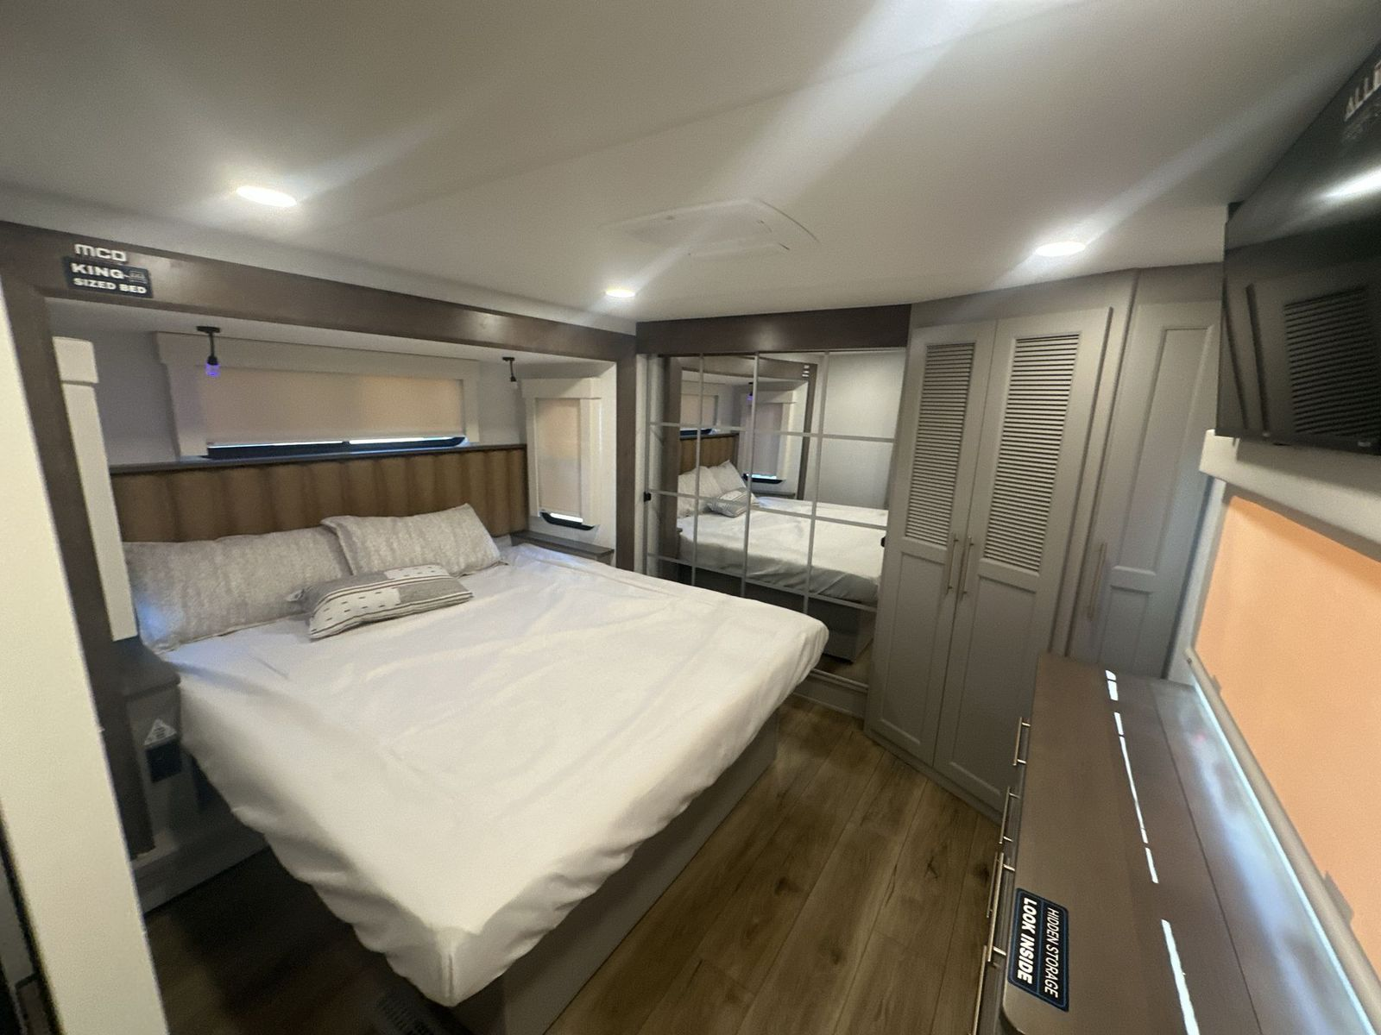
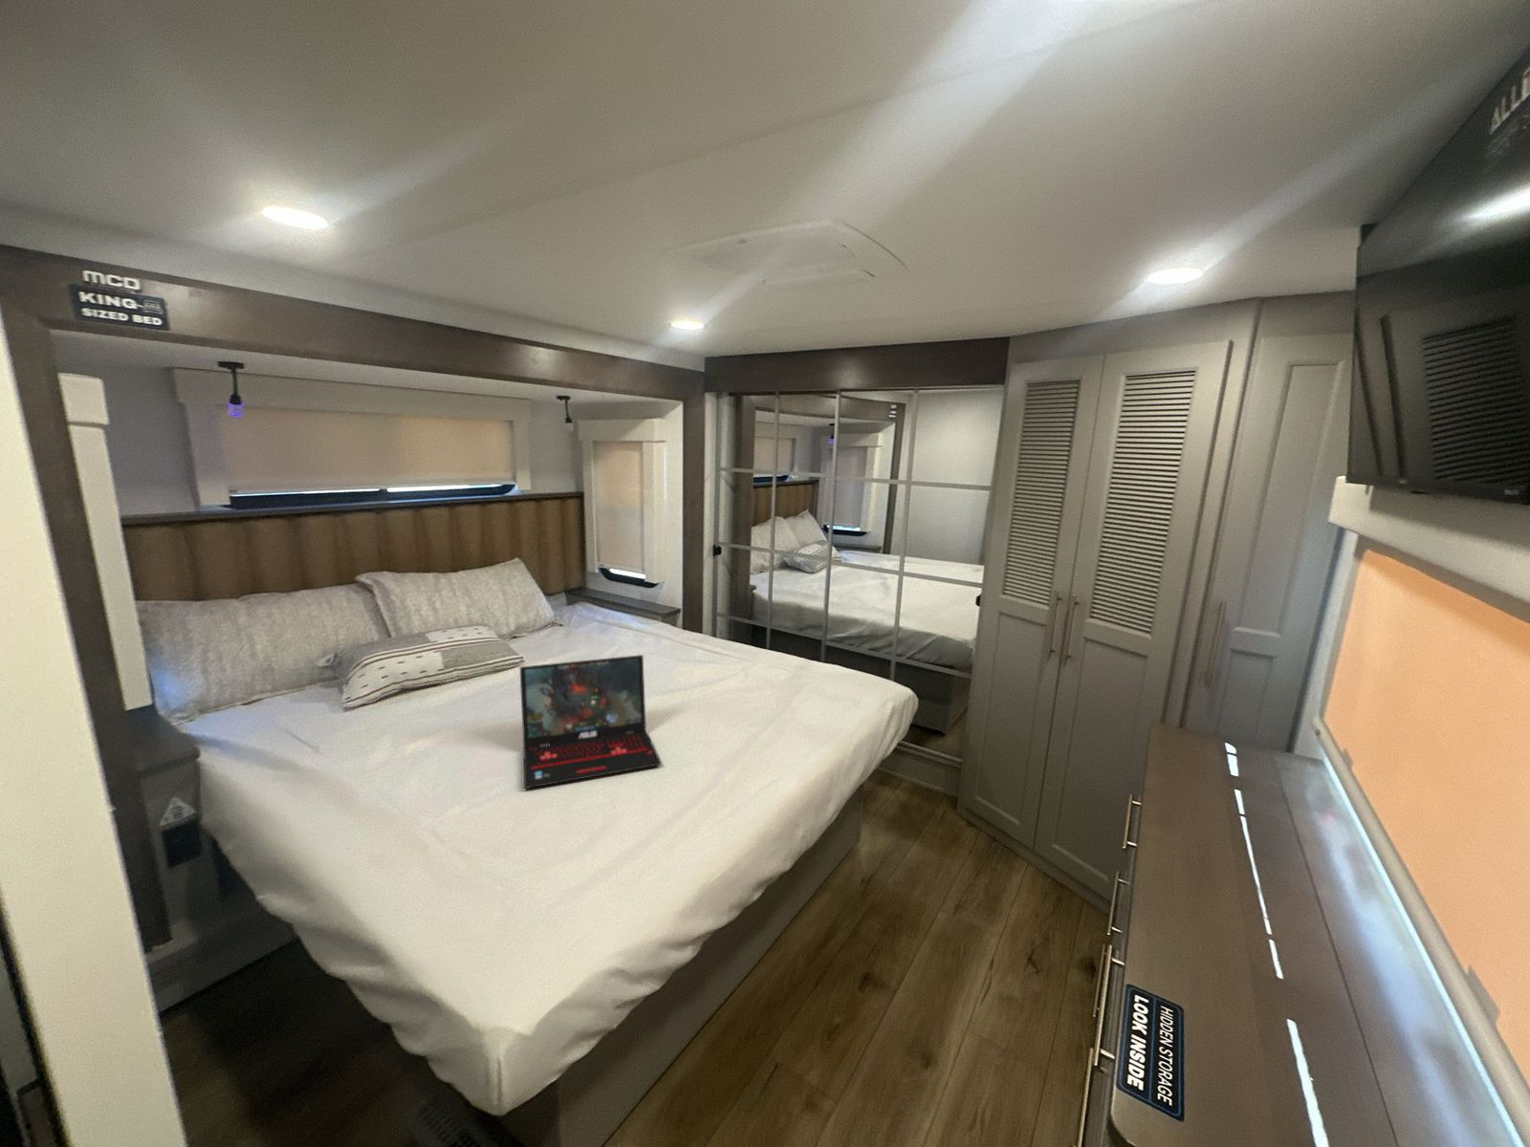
+ laptop (589, 716)
